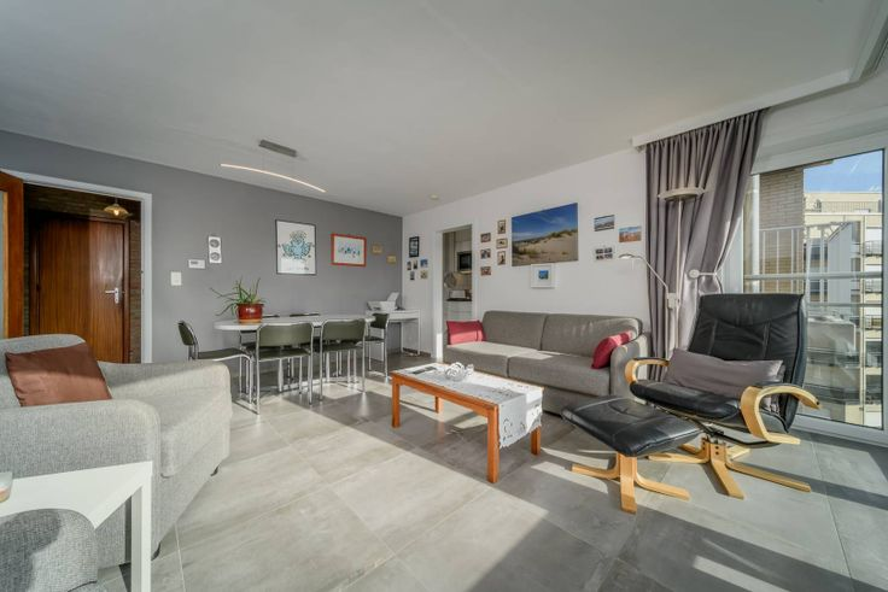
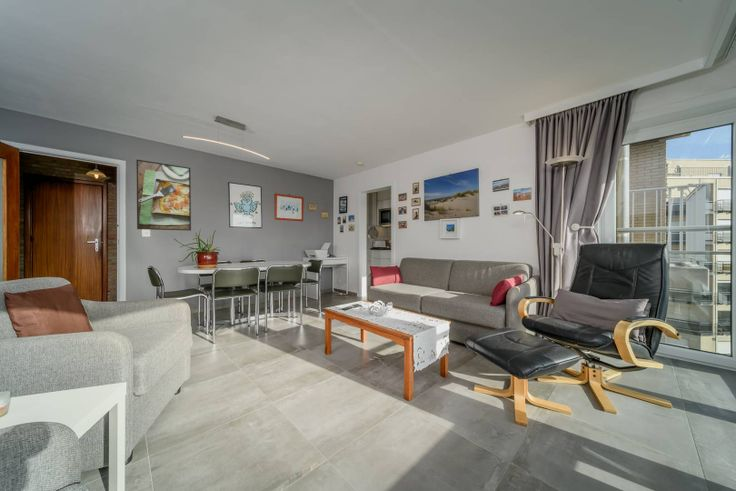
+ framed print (165, 196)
